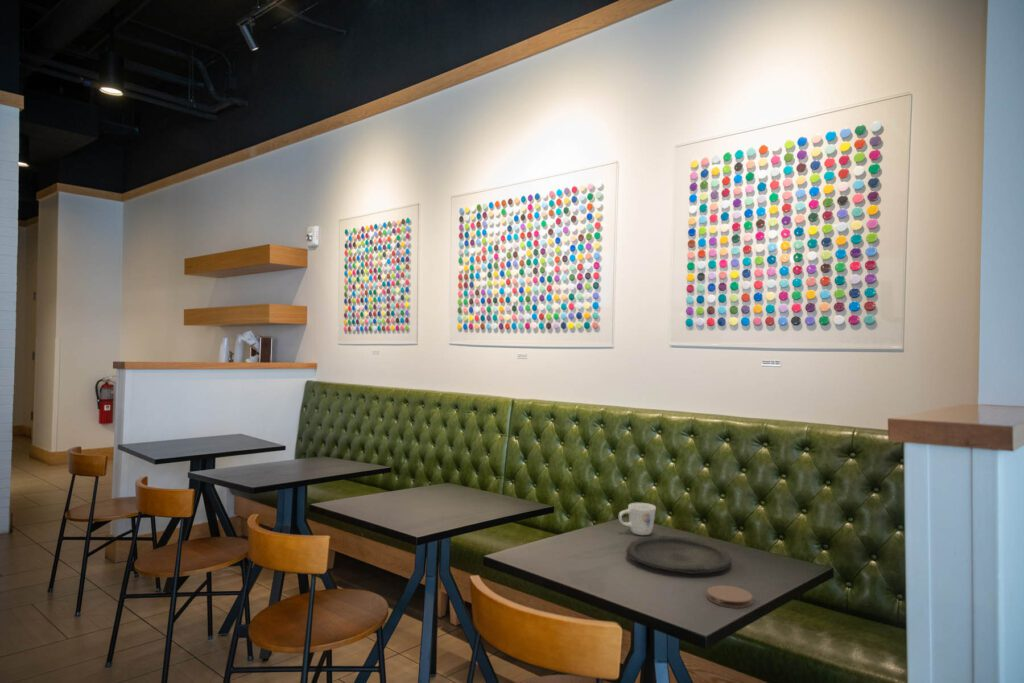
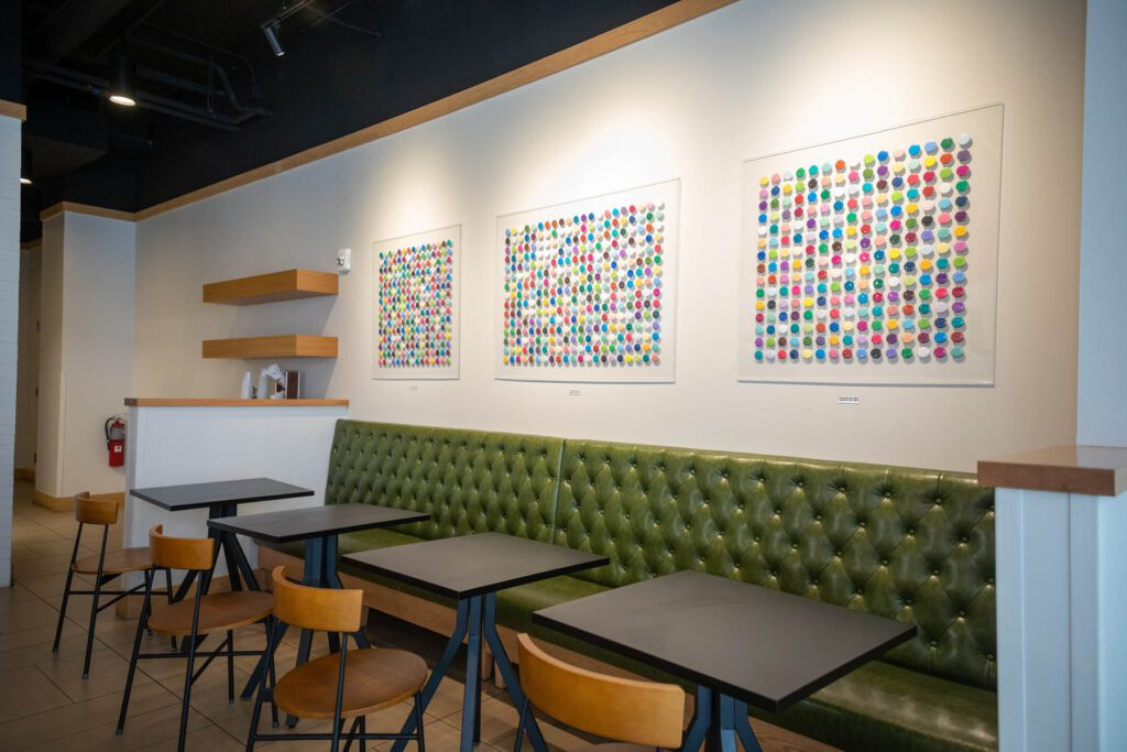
- plate (677, 555)
- mug (636, 519)
- coaster (729, 596)
